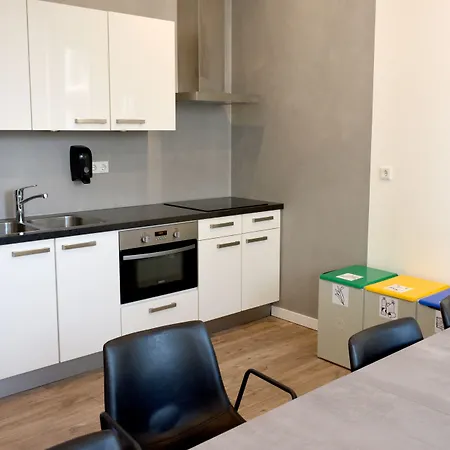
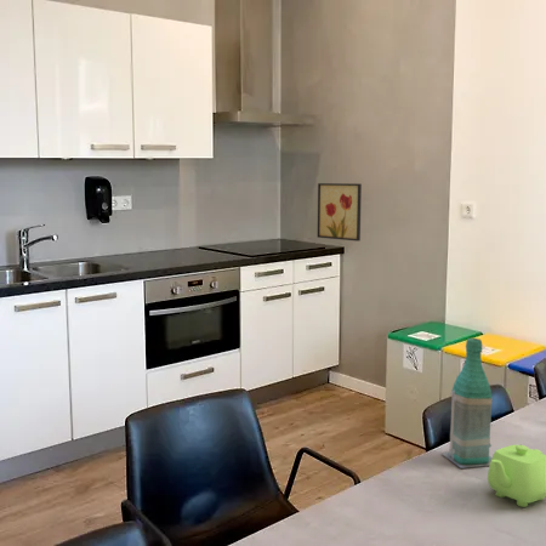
+ teapot (516, 472)
+ bottle (472, 399)
+ wall art (339, 211)
